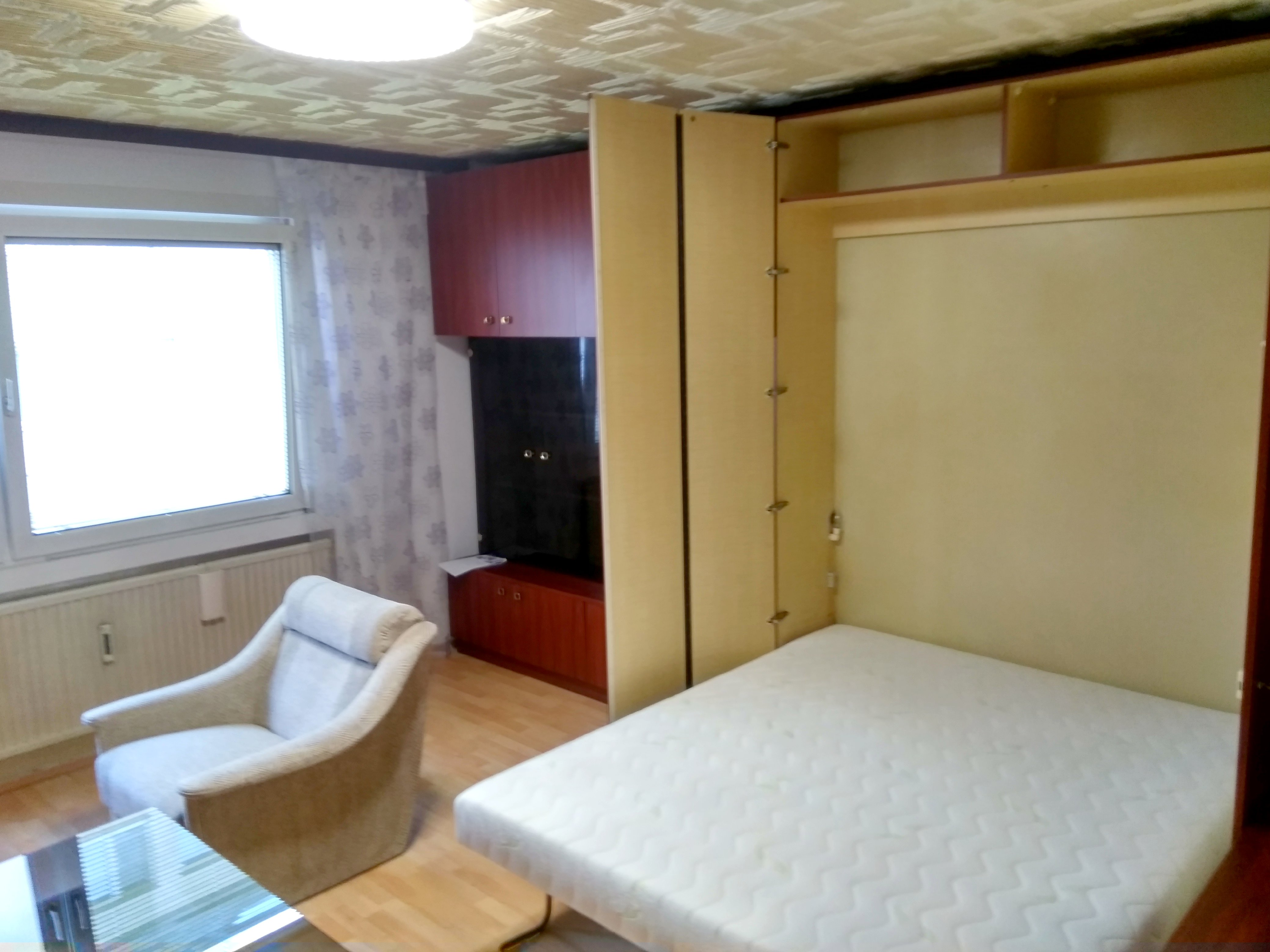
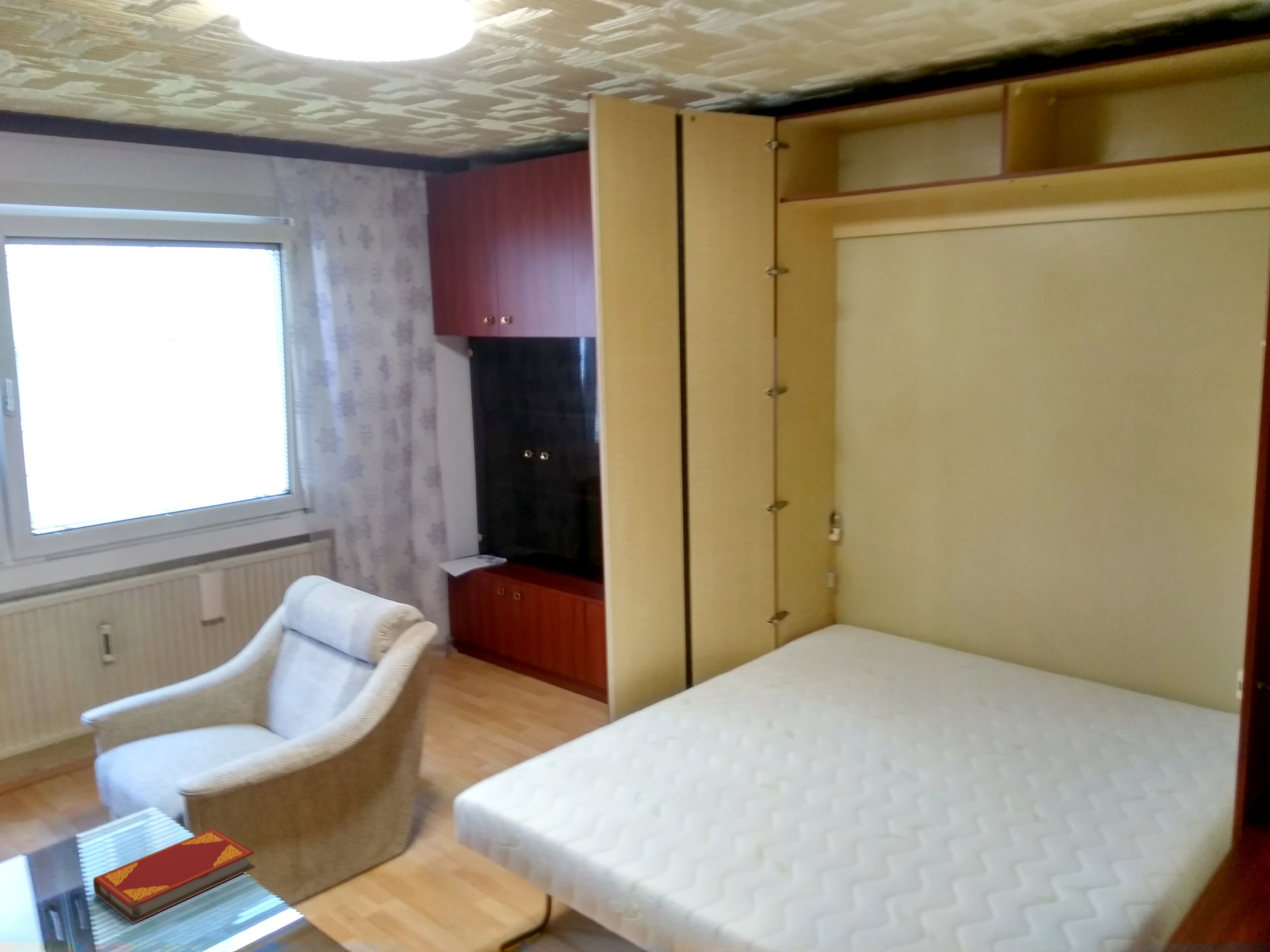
+ hardback book (175, 872)
